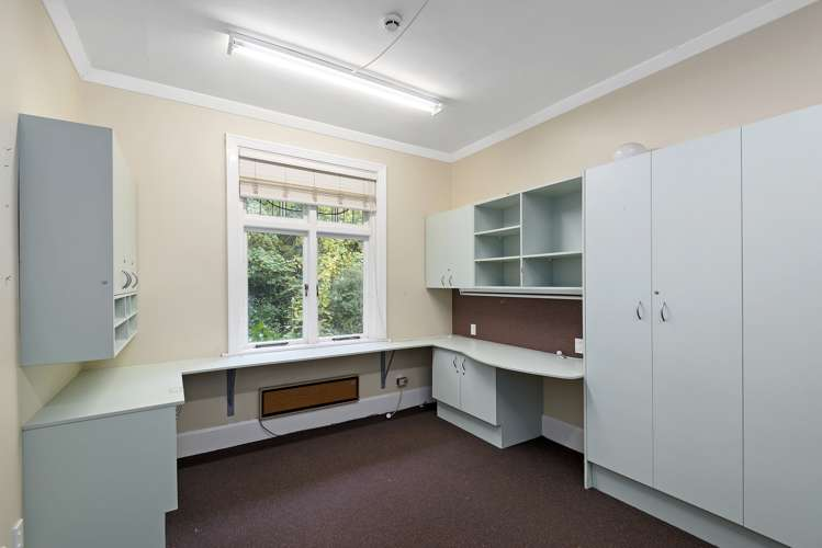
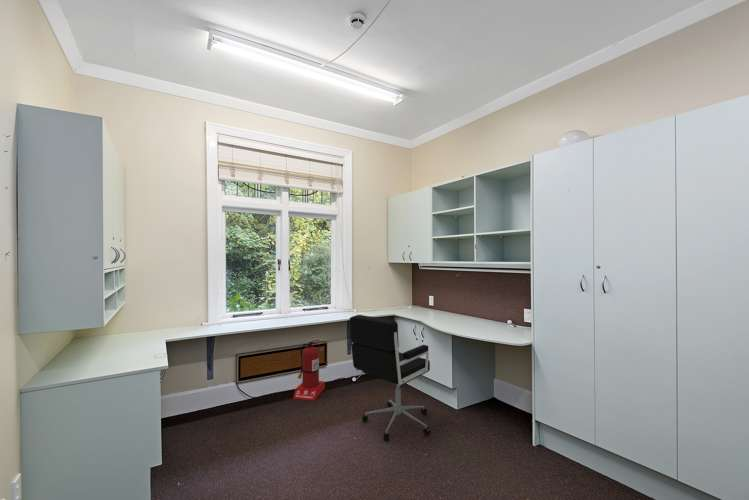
+ fire extinguisher (309, 366)
+ office chair (391, 369)
